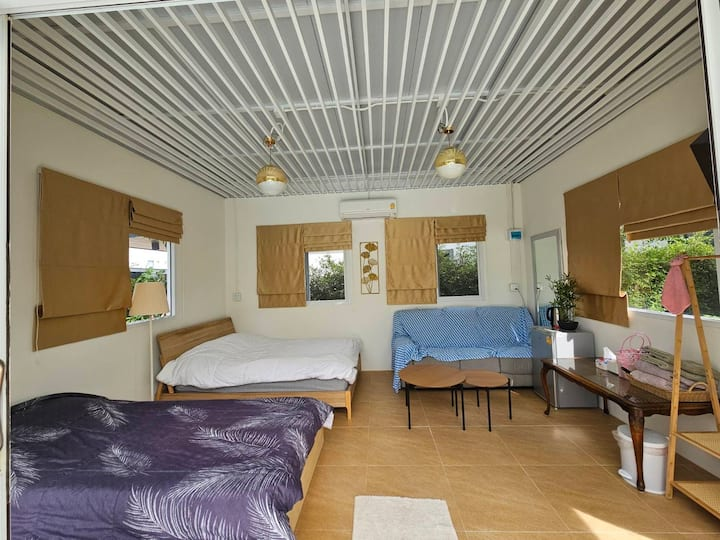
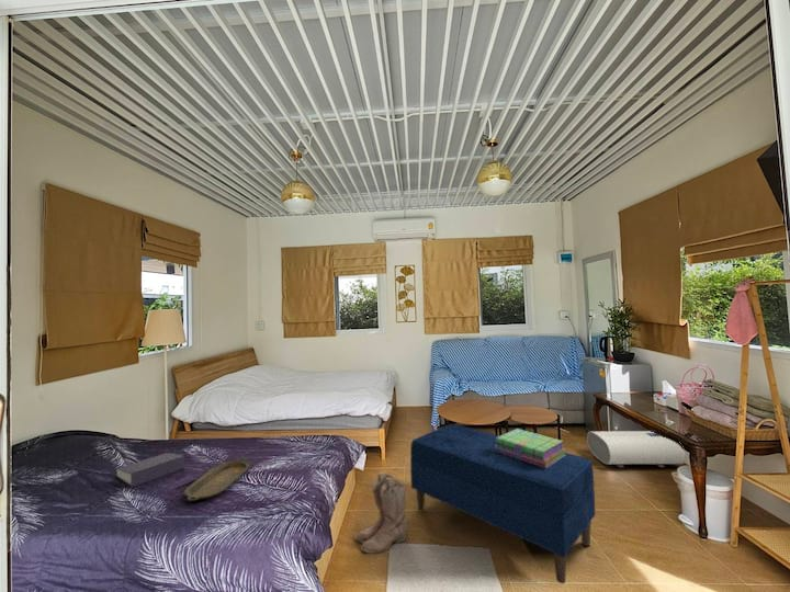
+ serving tray (219, 478)
+ stack of books (529, 445)
+ bench (495, 487)
+ boots (380, 509)
+ water heater (634, 447)
+ book (150, 465)
